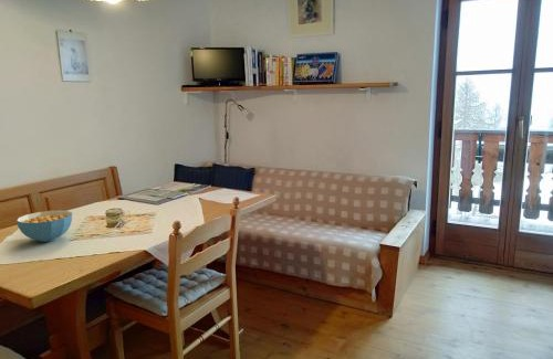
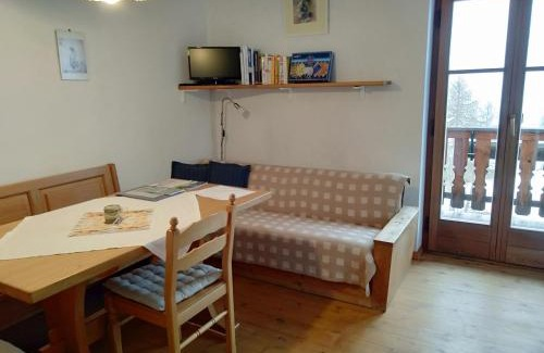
- cereal bowl (46, 228)
